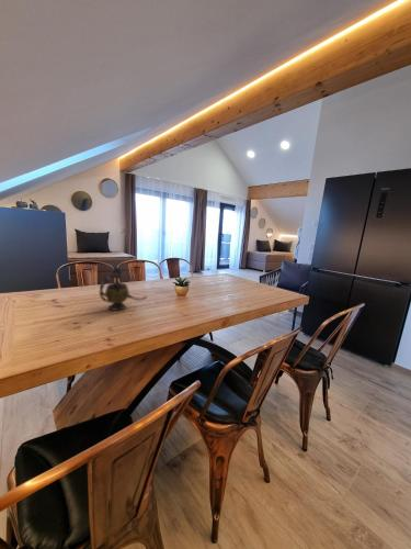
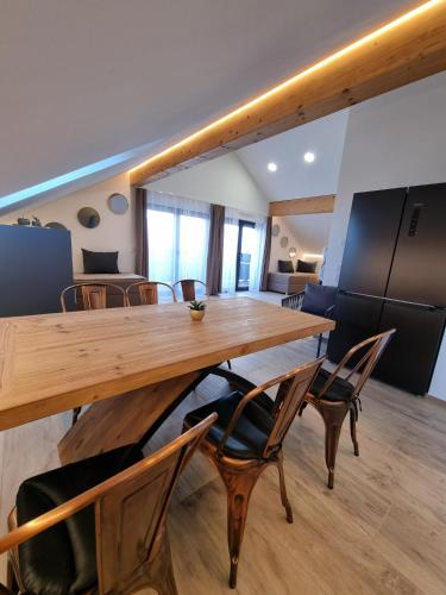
- teapot (124, 287)
